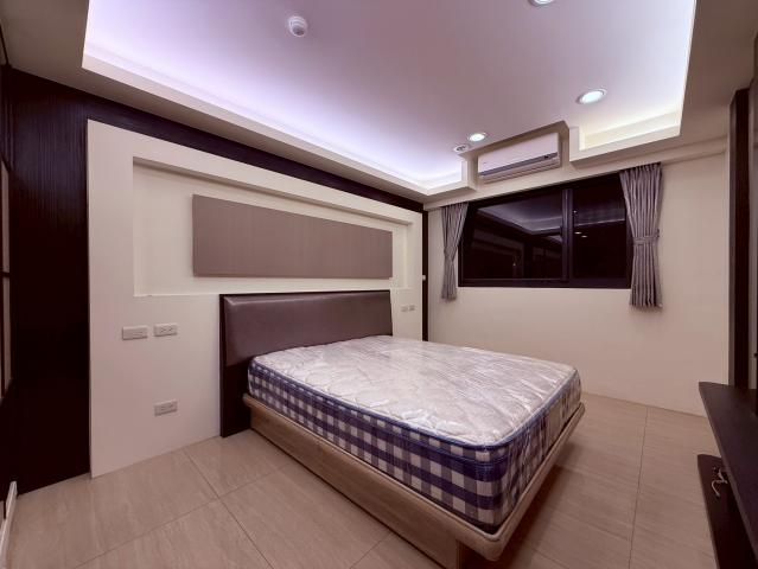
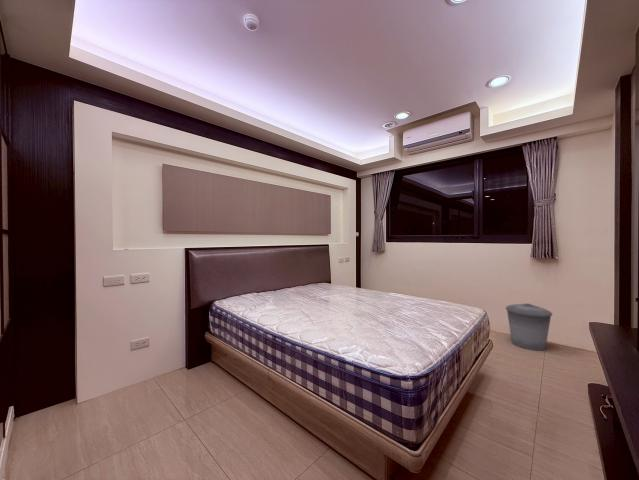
+ trash can (527, 324)
